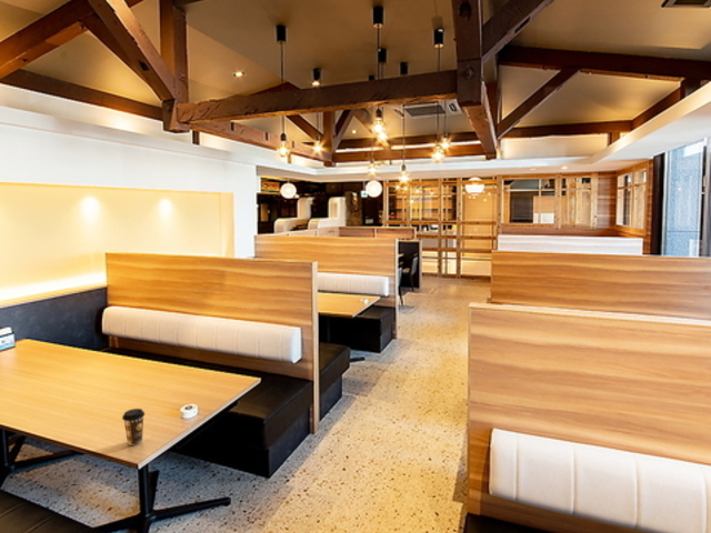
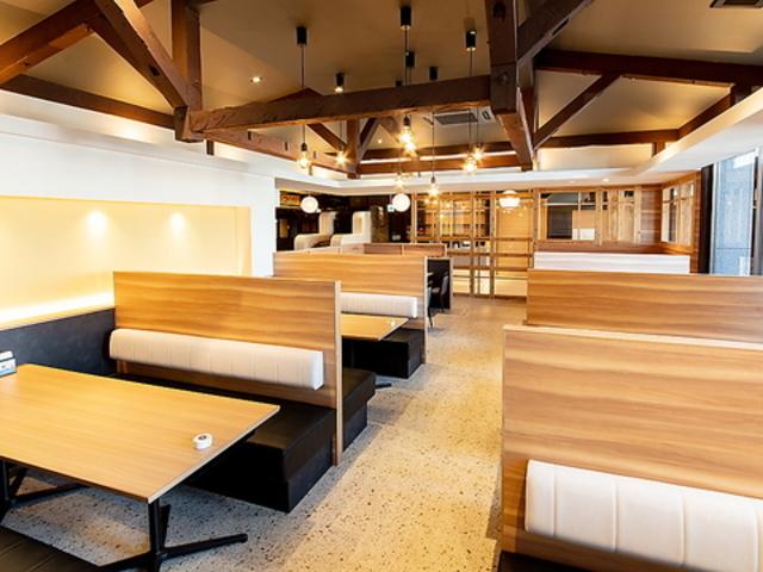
- coffee cup (133, 426)
